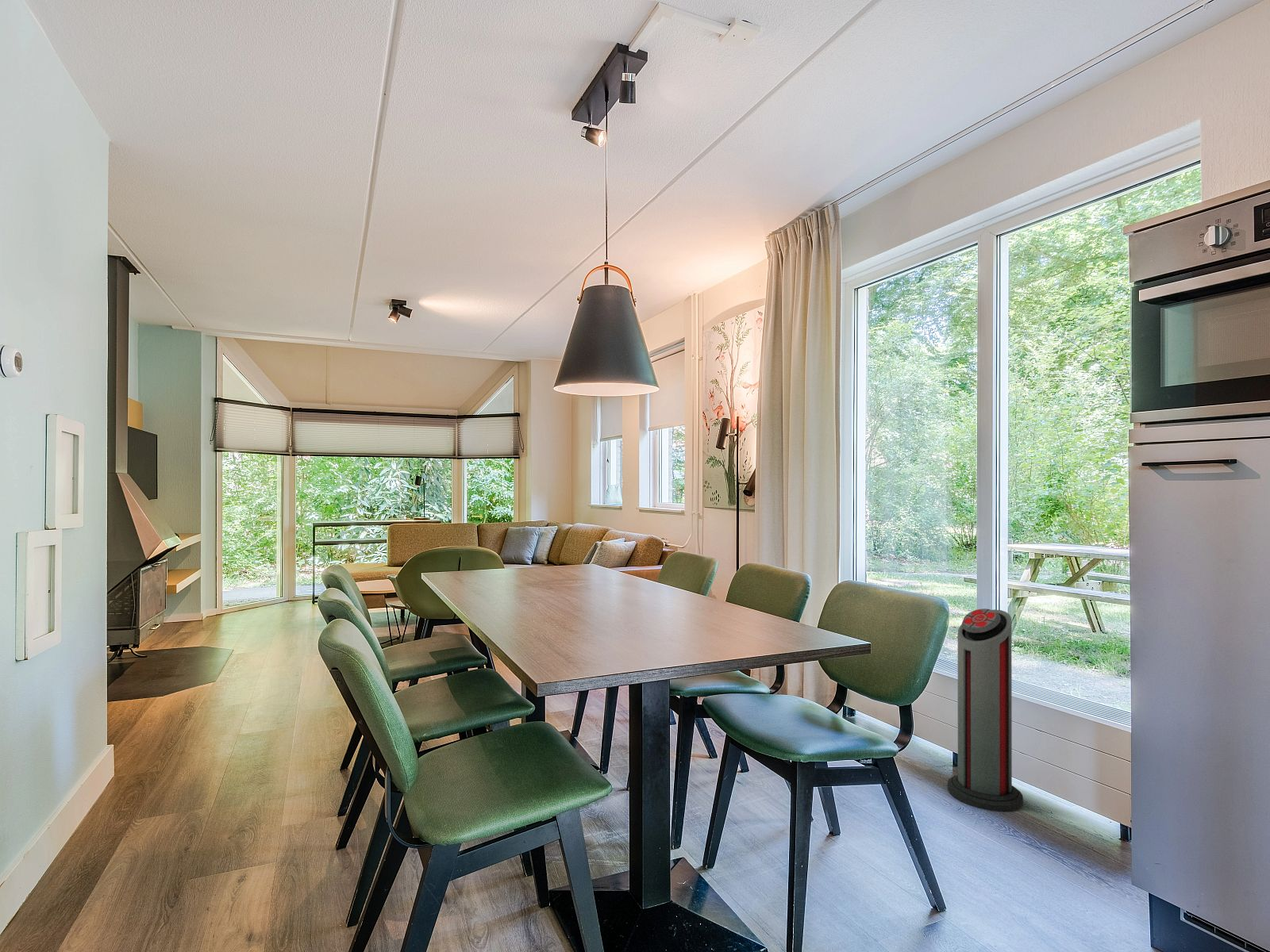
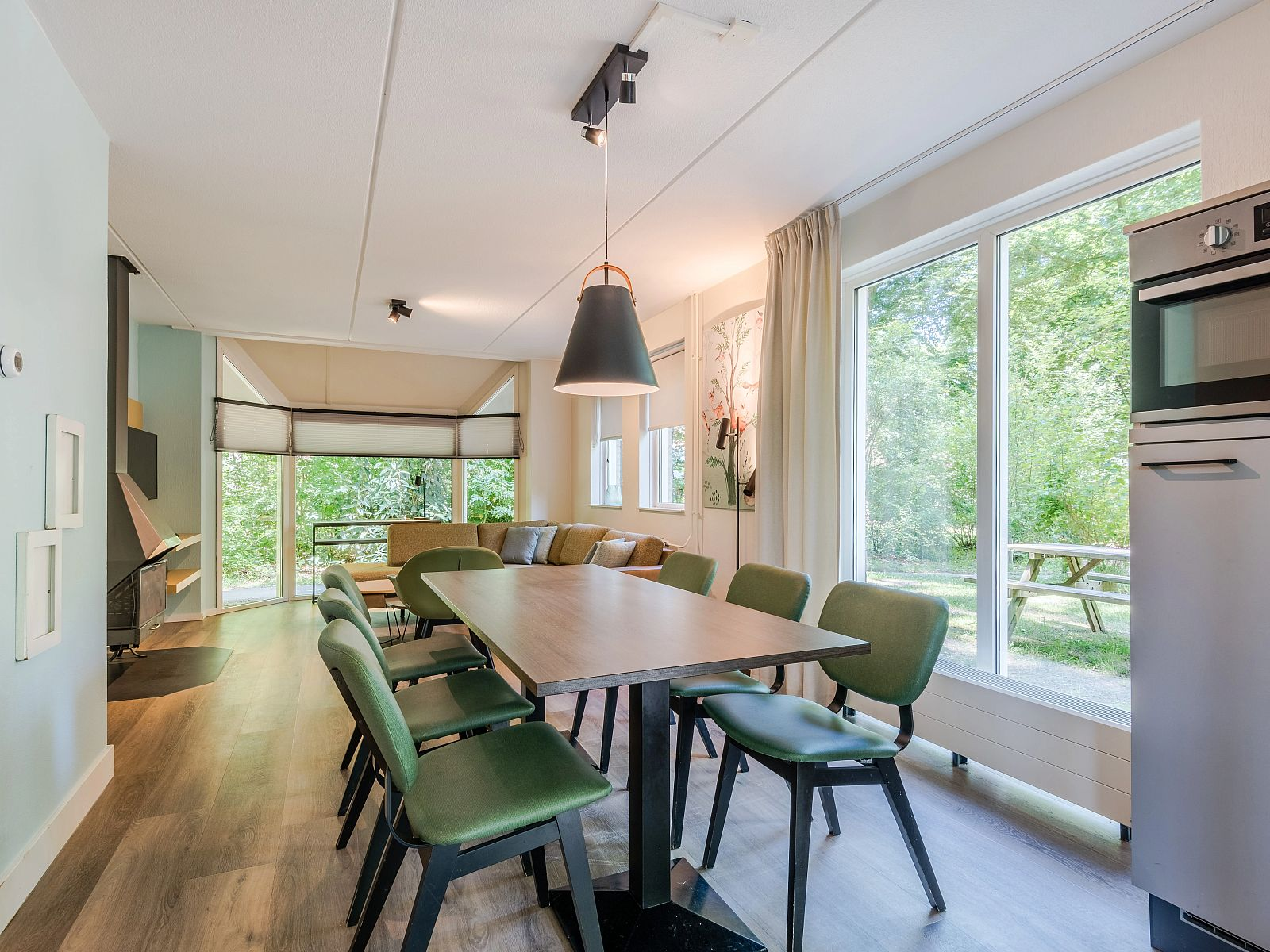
- air purifier (984, 702)
